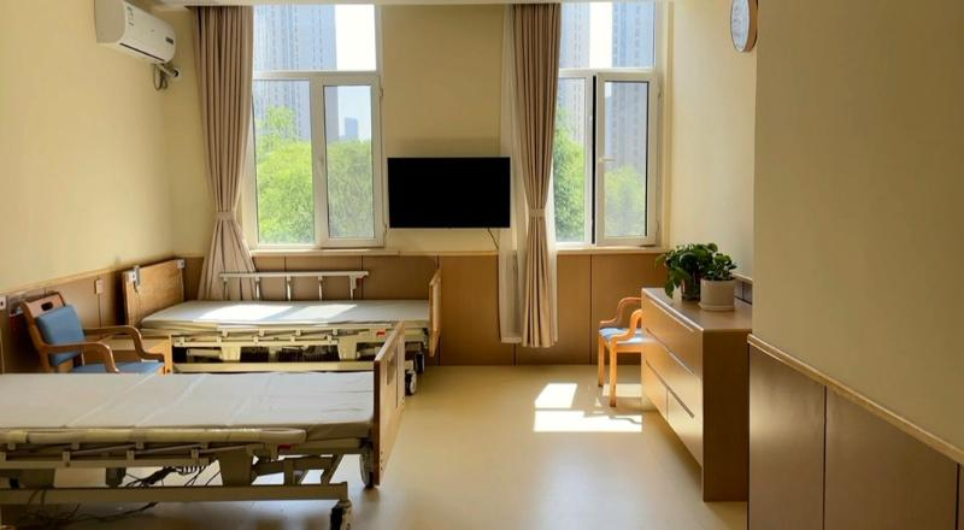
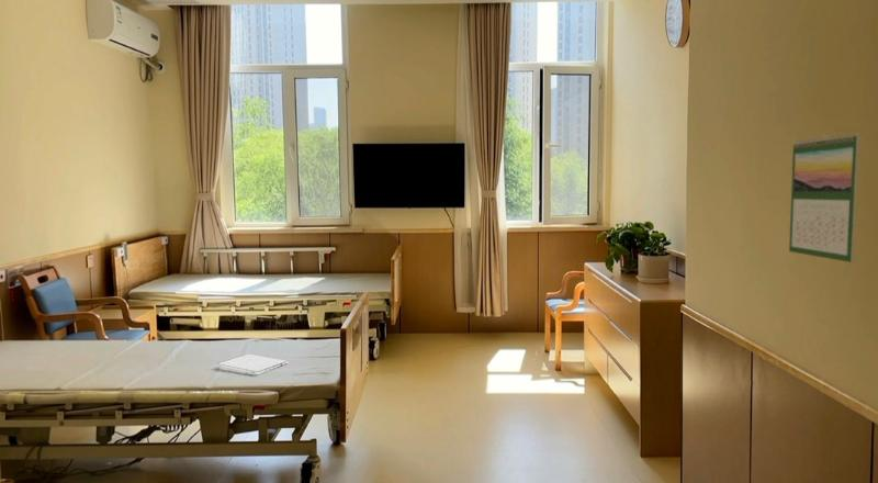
+ tablet (252, 362)
+ calendar (821, 195)
